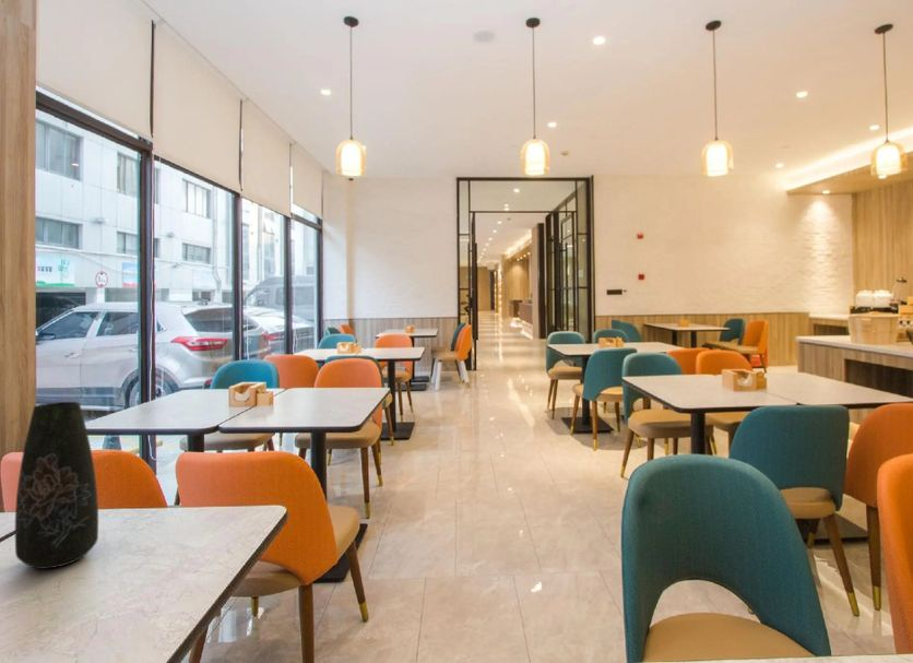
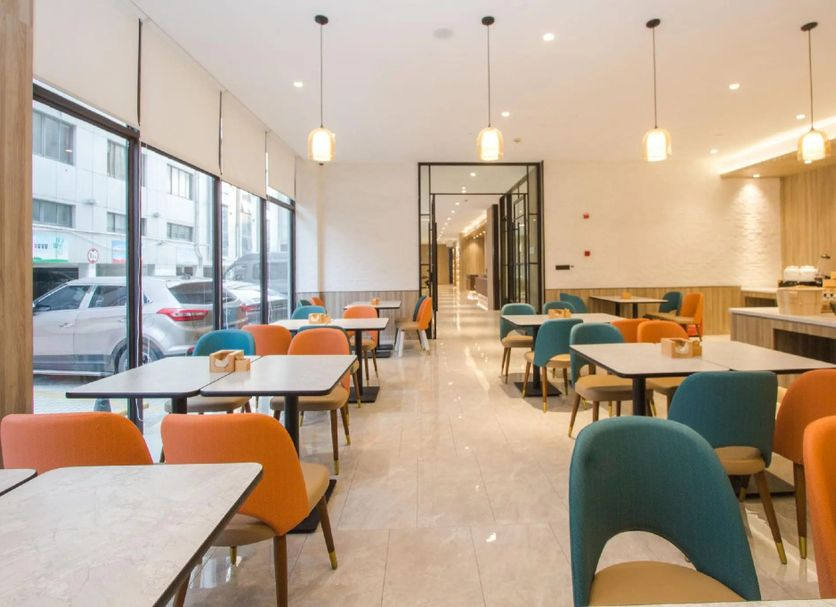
- vase (58, 482)
